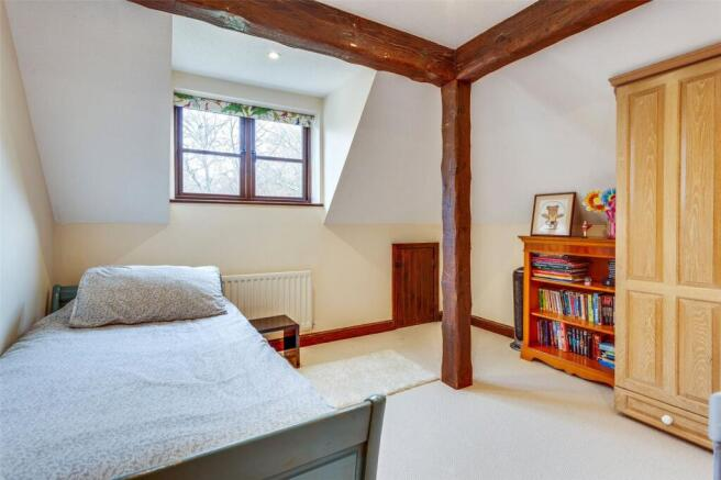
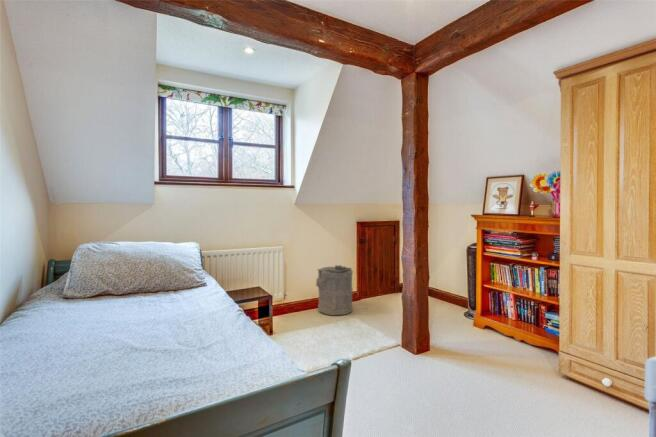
+ laundry hamper (333, 287)
